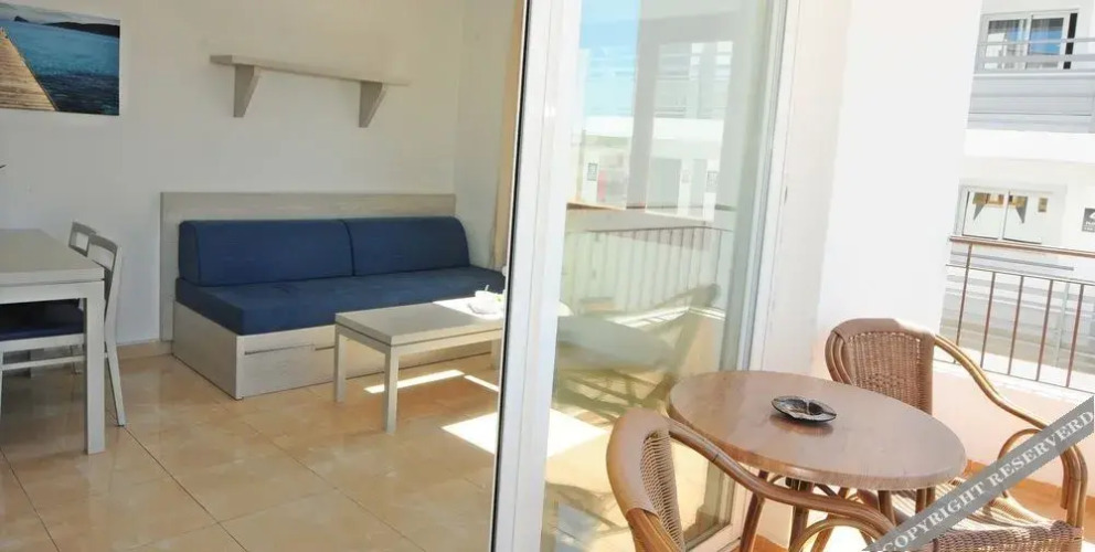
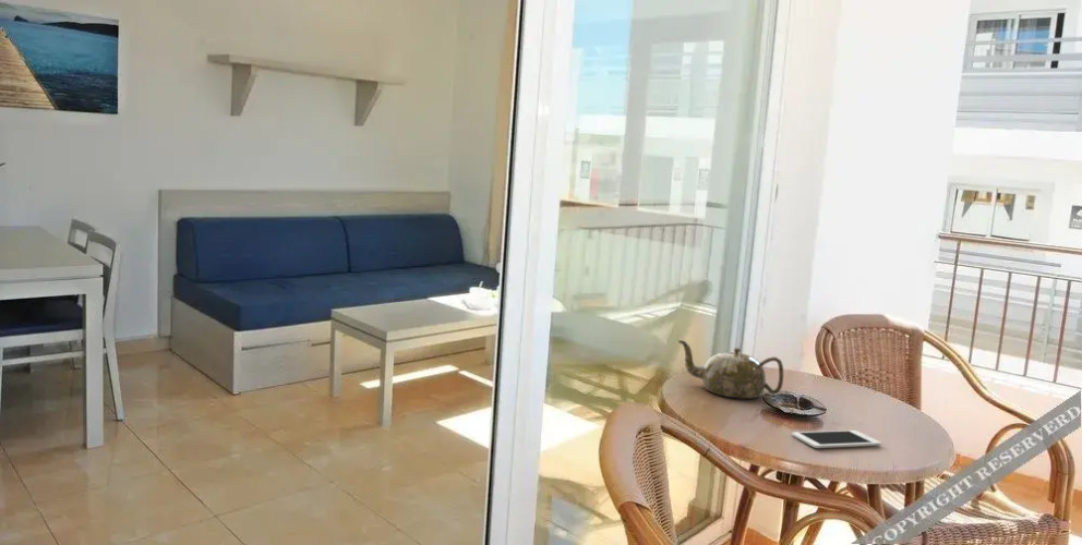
+ cell phone (835, 438)
+ teapot (729, 367)
